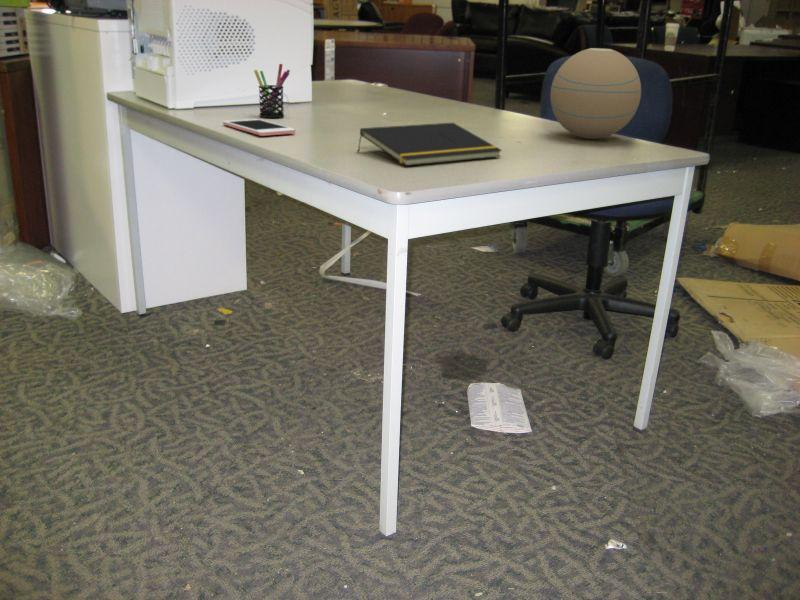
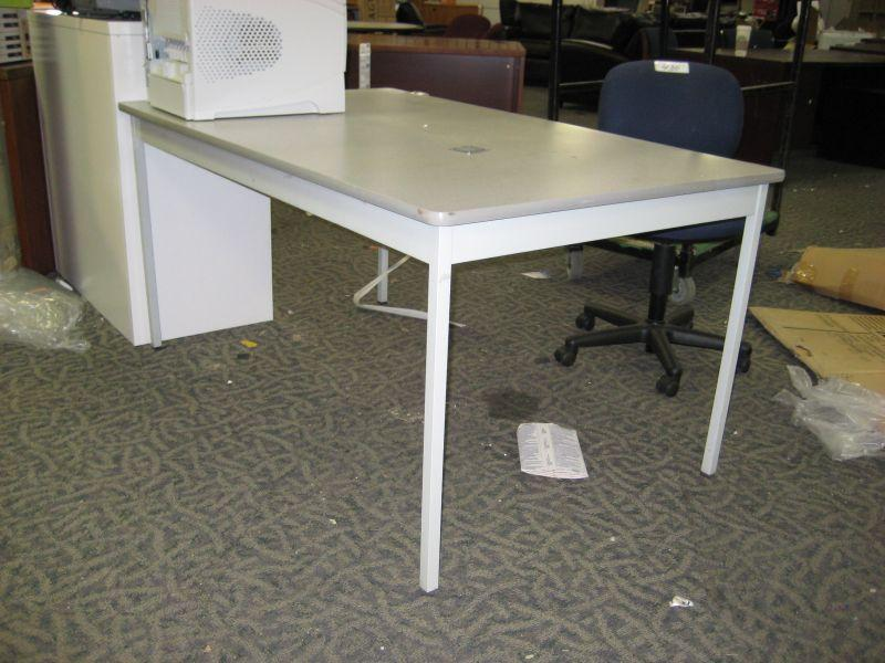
- pen holder (270, 89)
- cell phone (258, 127)
- notepad (431, 142)
- decorative orb (595, 94)
